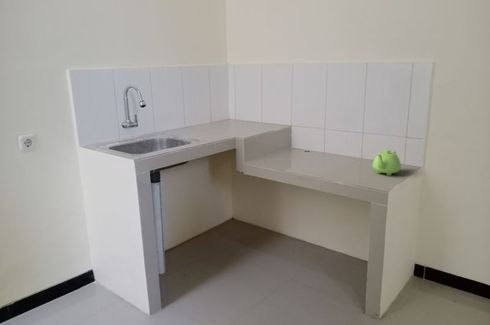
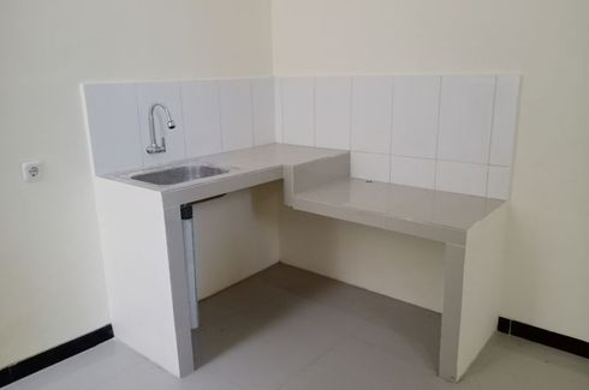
- teapot (386, 161)
